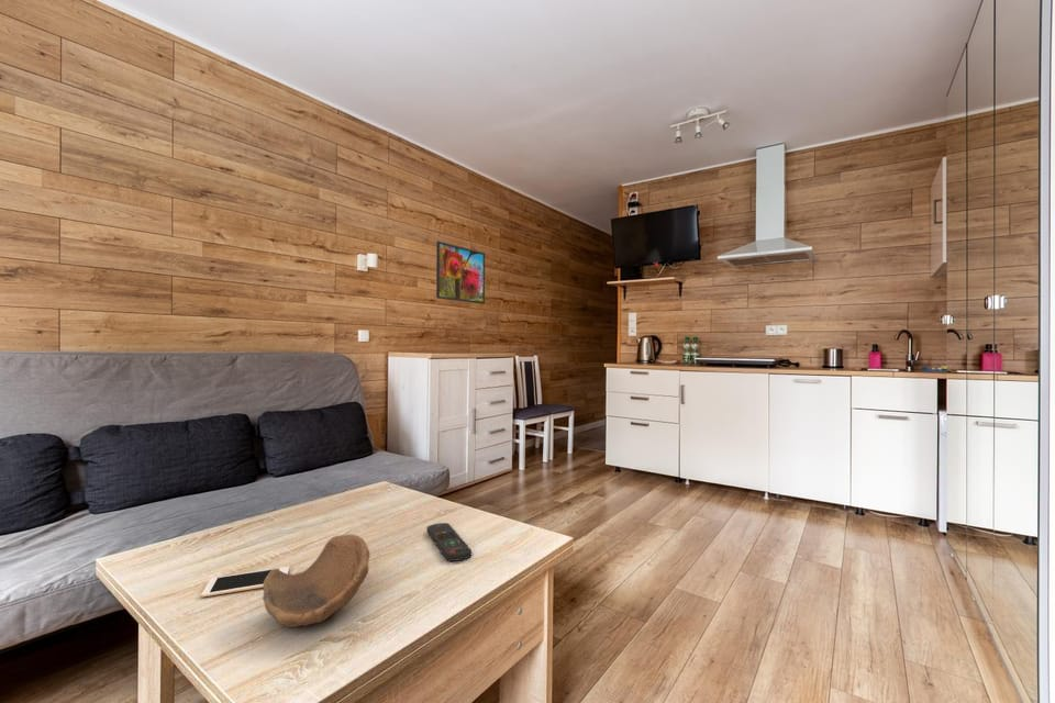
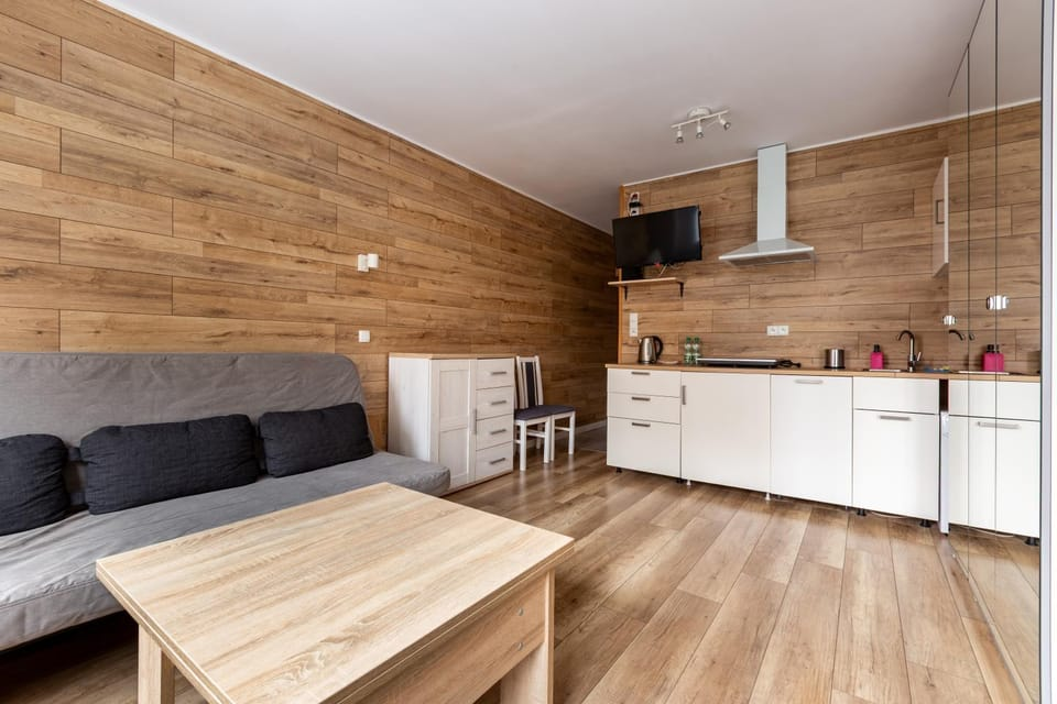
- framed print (462, 274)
- cell phone (247, 581)
- remote control (447, 539)
- bowl (319, 580)
